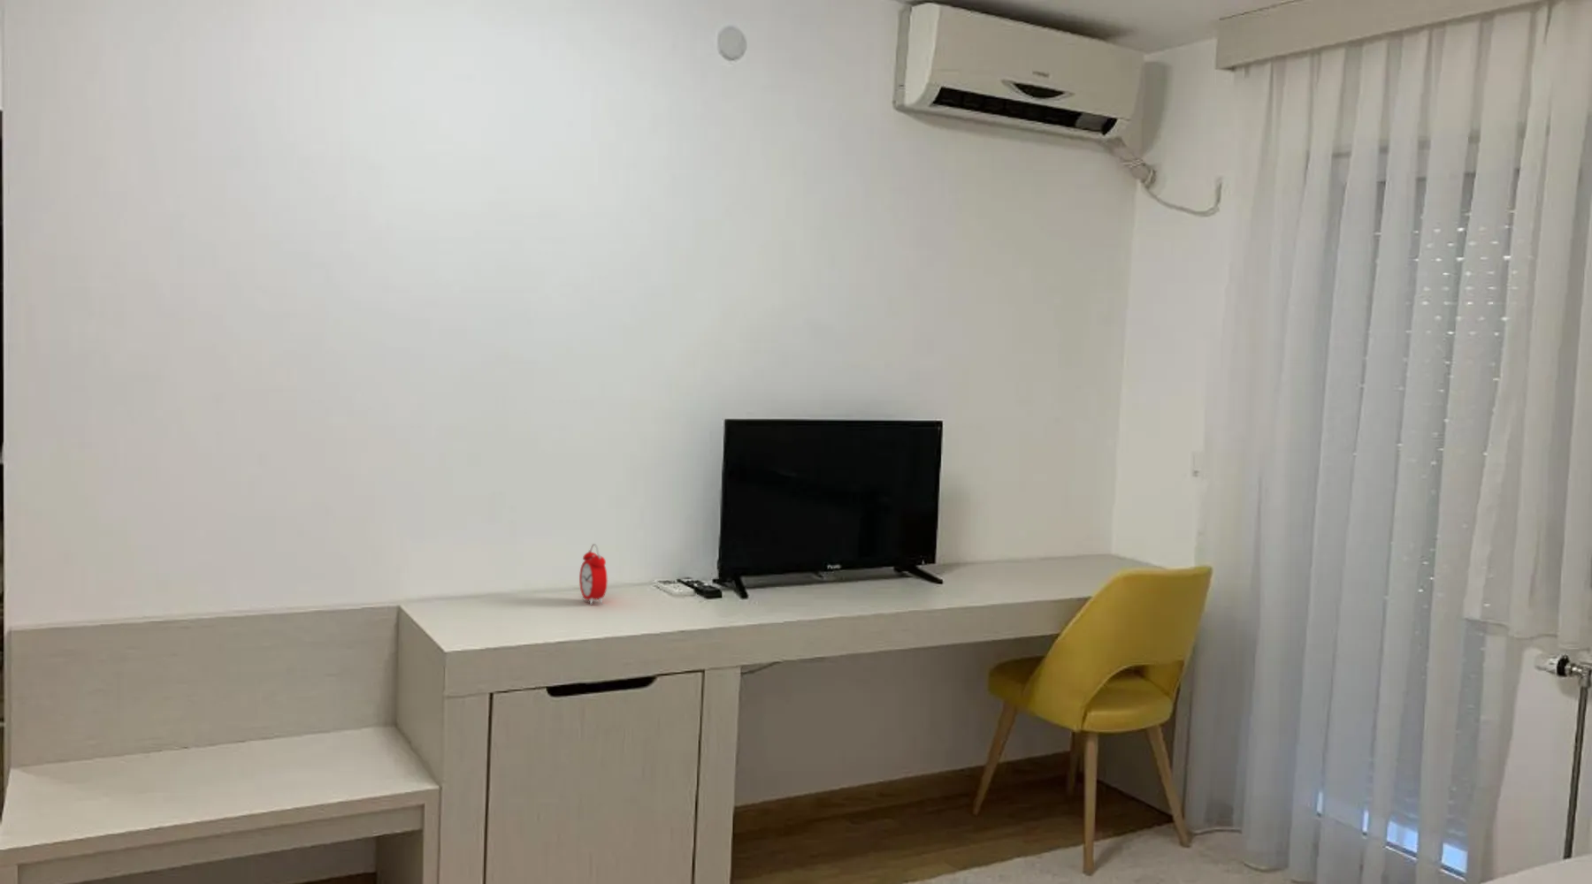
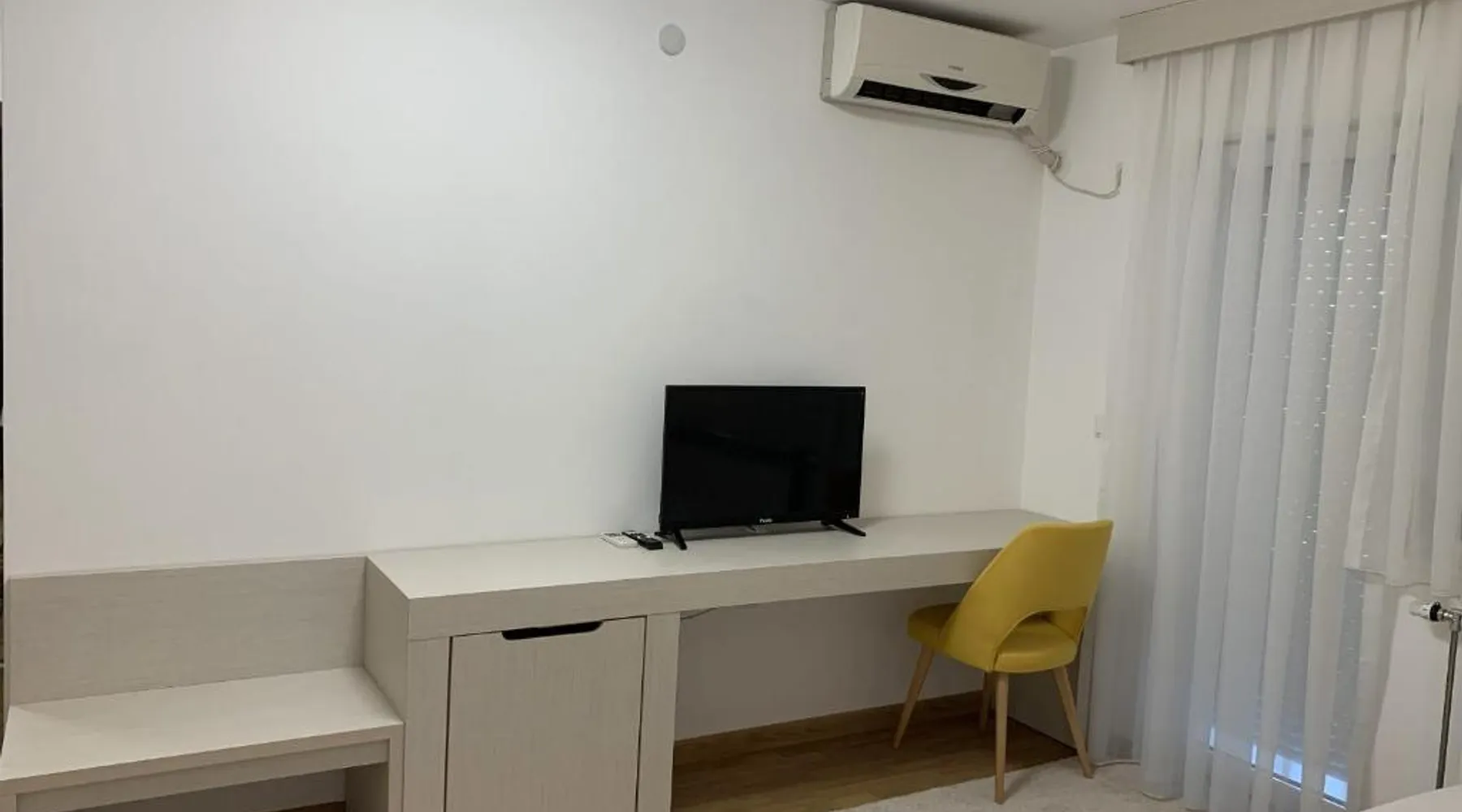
- alarm clock (593, 573)
